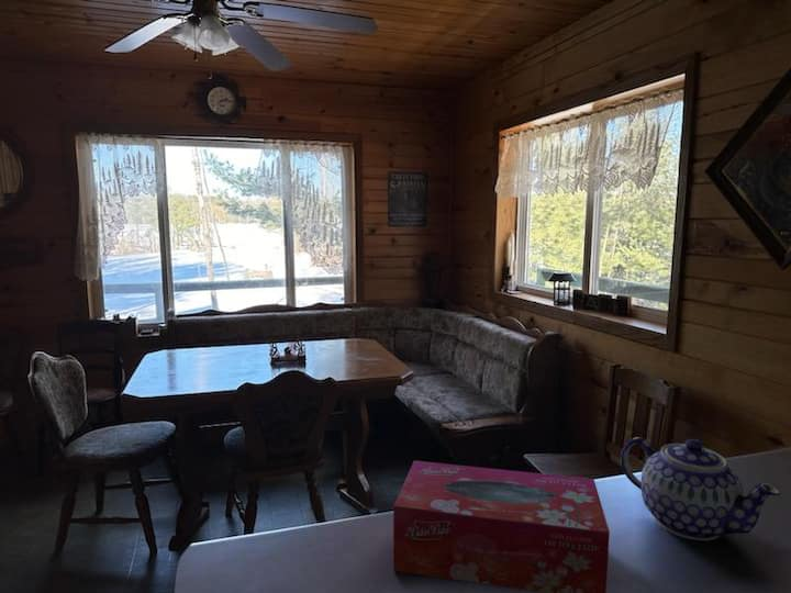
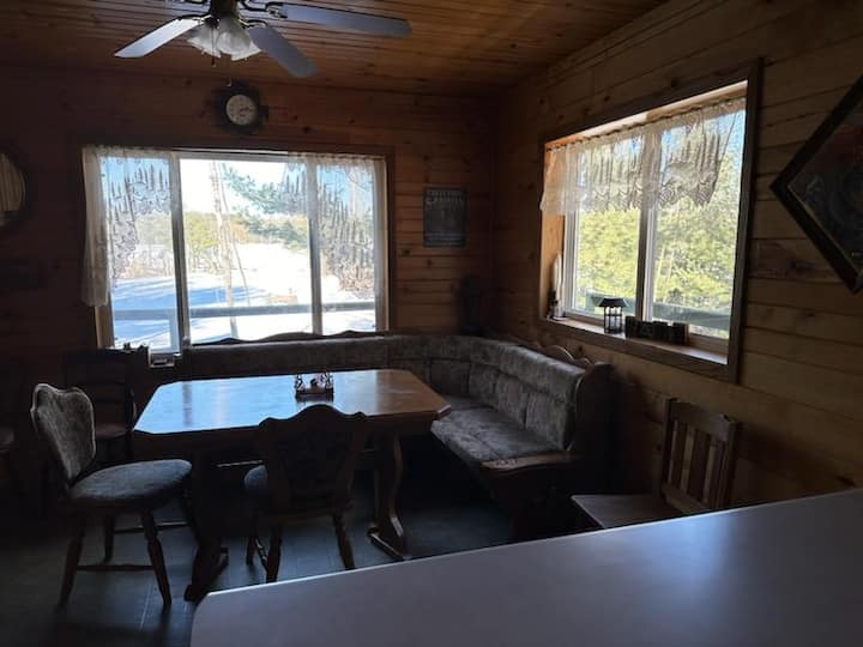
- teapot (691, 482)
- tissue box (498, 523)
